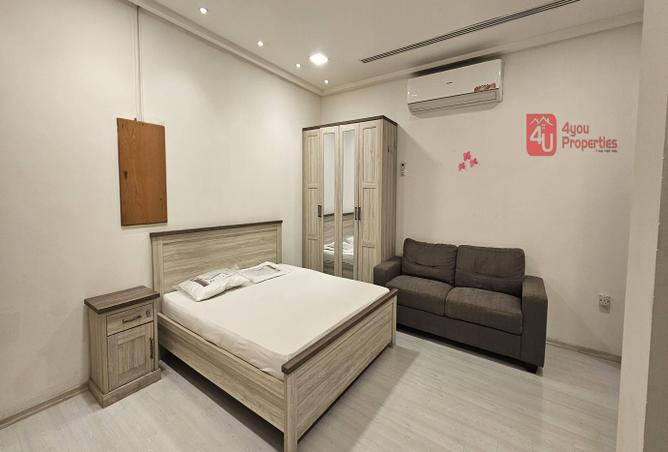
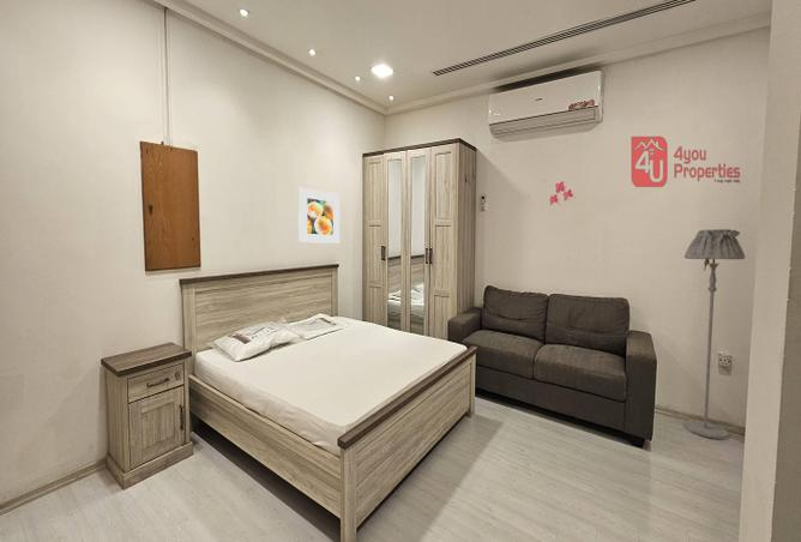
+ floor lamp (709, 331)
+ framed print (320, 217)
